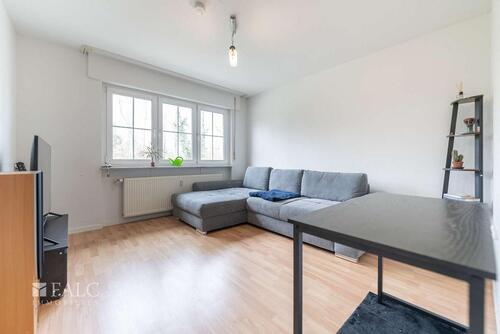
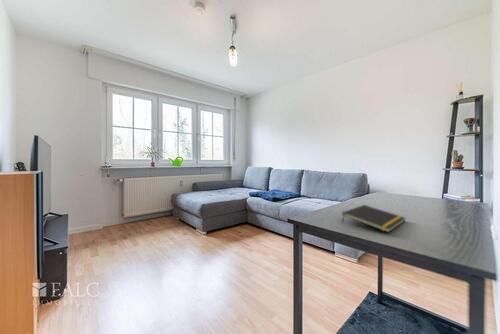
+ notepad (374, 216)
